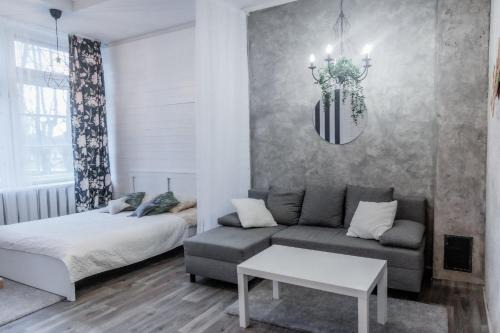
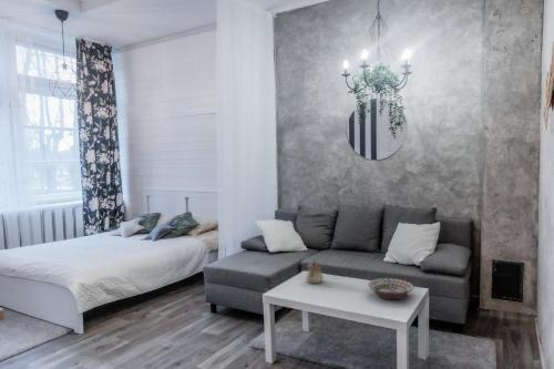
+ decorative bowl (390, 290)
+ teapot (314, 270)
